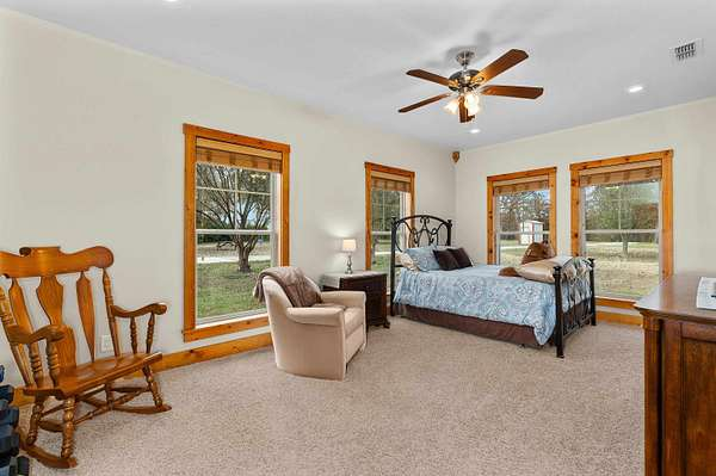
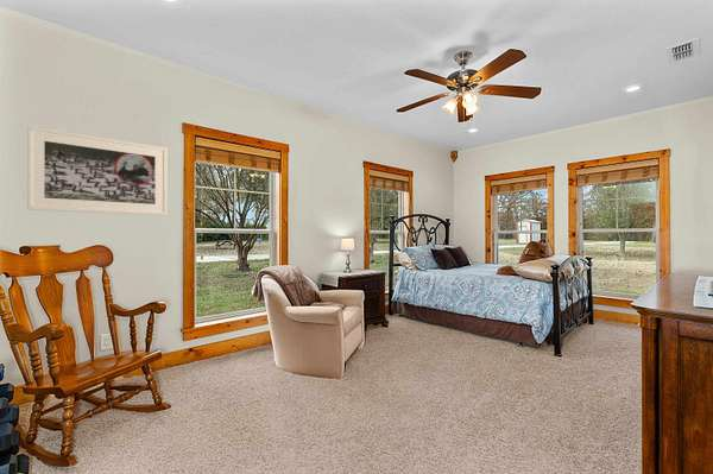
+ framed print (105, 175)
